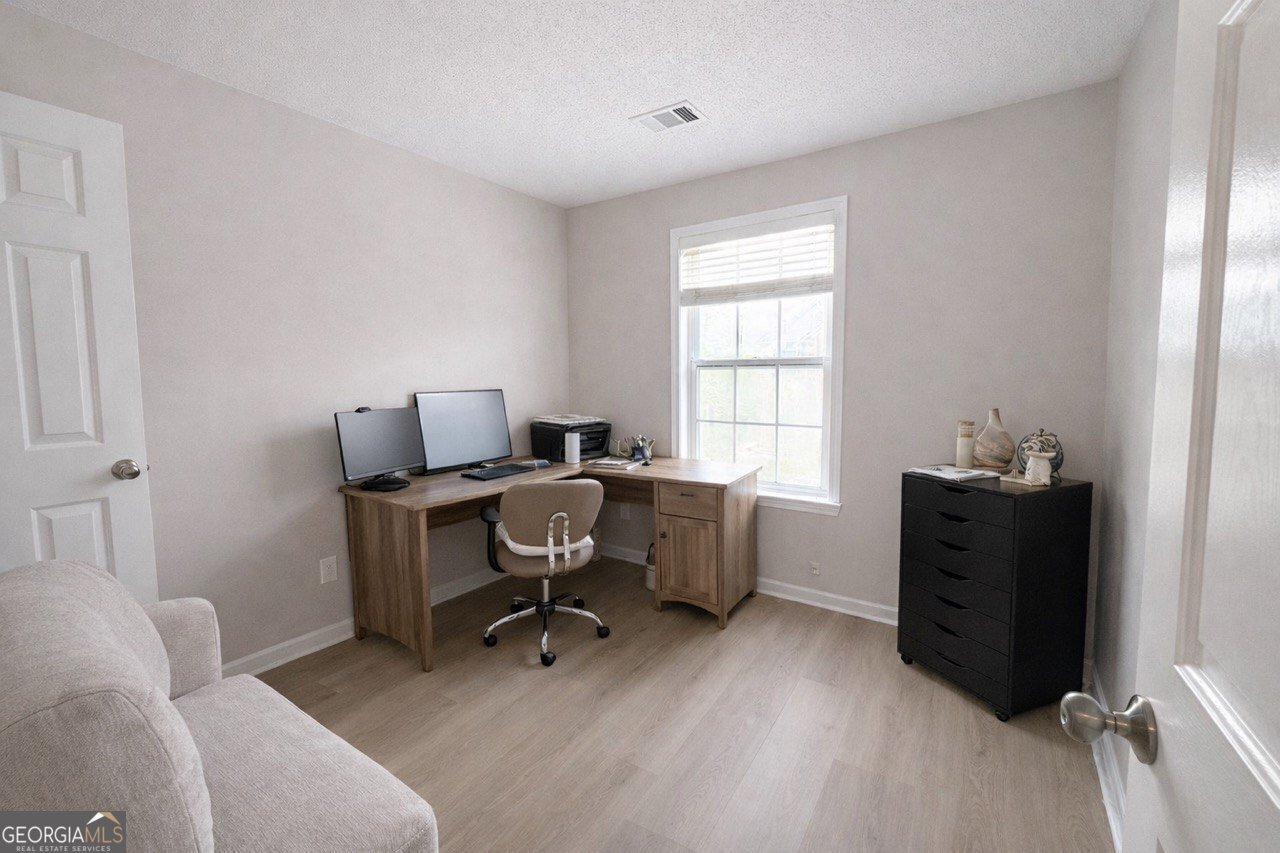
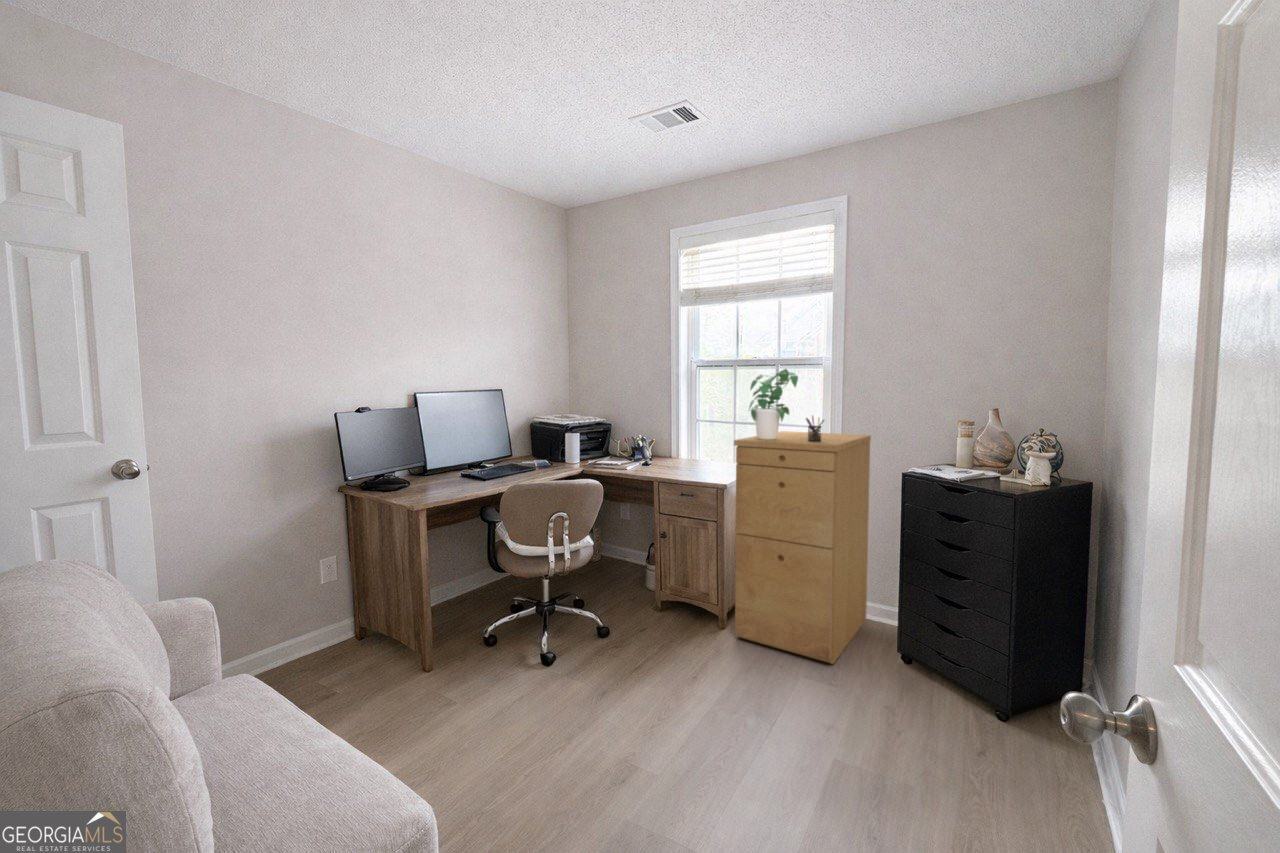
+ pen holder (815, 427)
+ filing cabinet (803, 534)
+ potted plant (772, 403)
